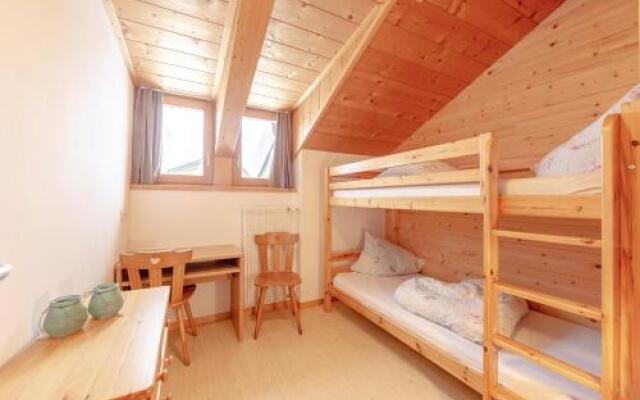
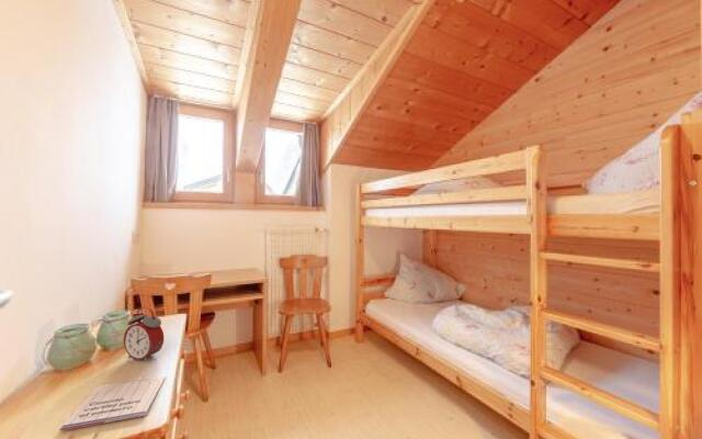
+ alarm clock (144, 331)
+ notebook (118, 399)
